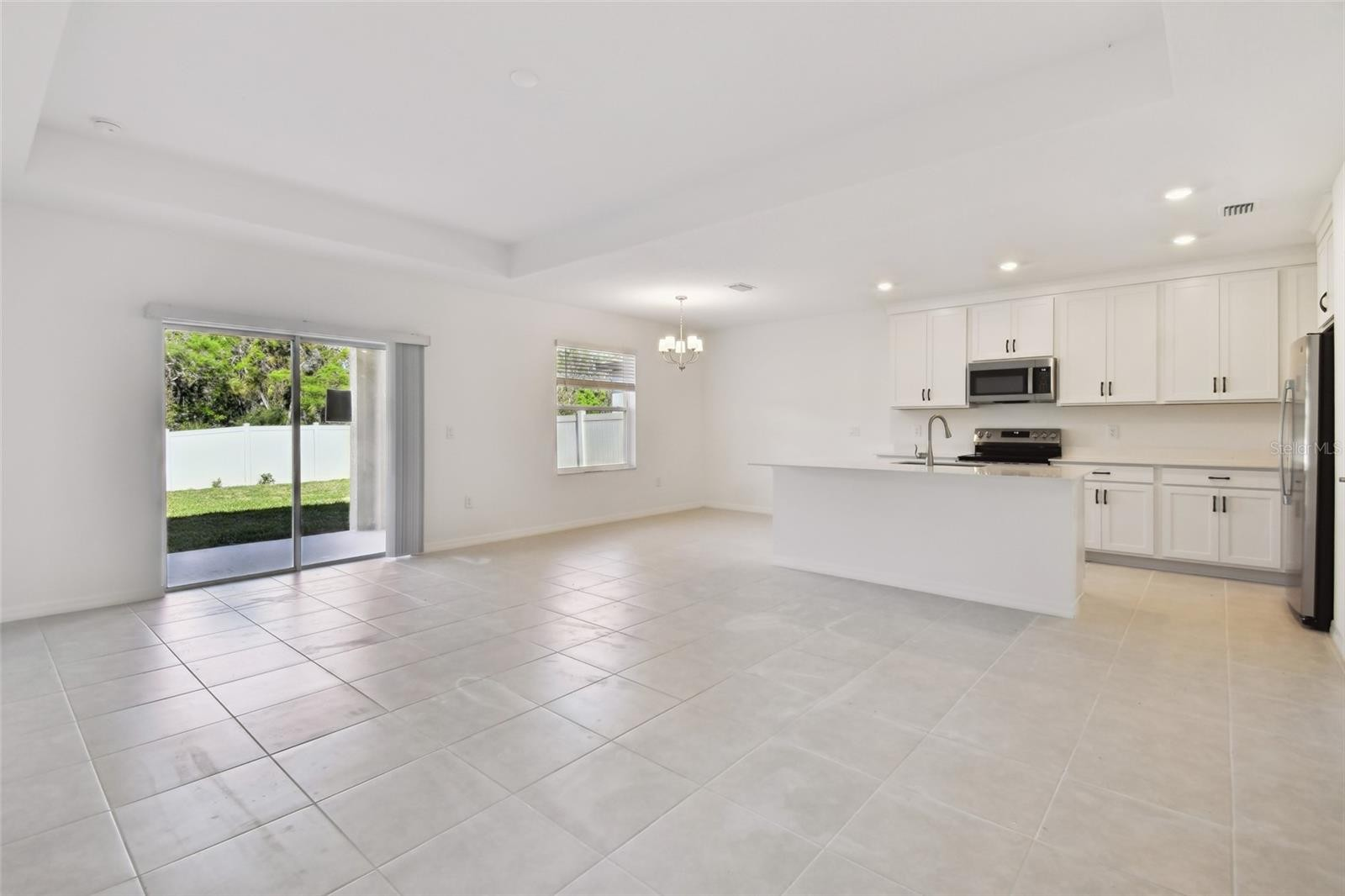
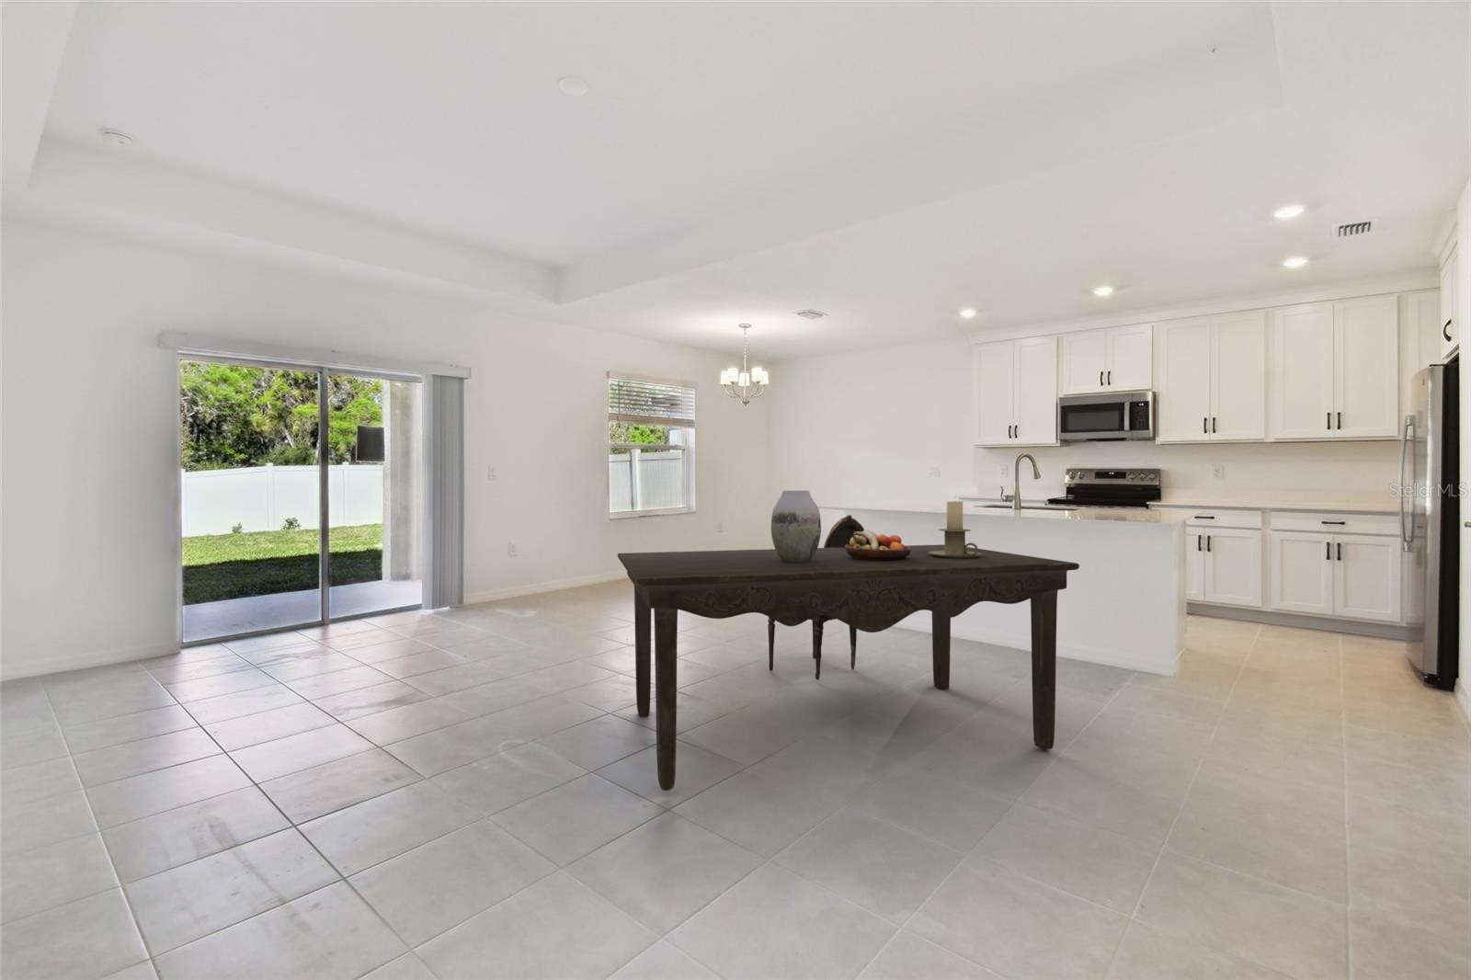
+ vase (795, 525)
+ fruit bowl (877, 544)
+ dining chair (819, 615)
+ candle holder (955, 527)
+ dining table (841, 620)
